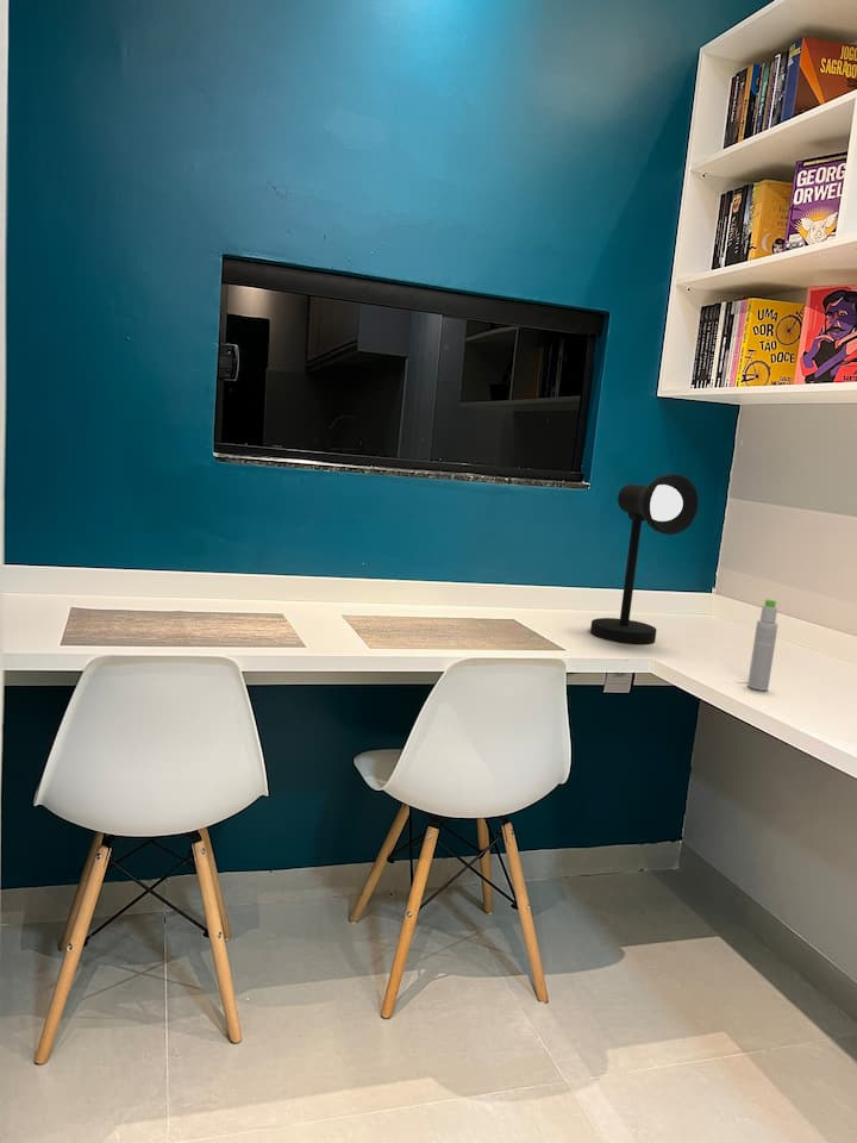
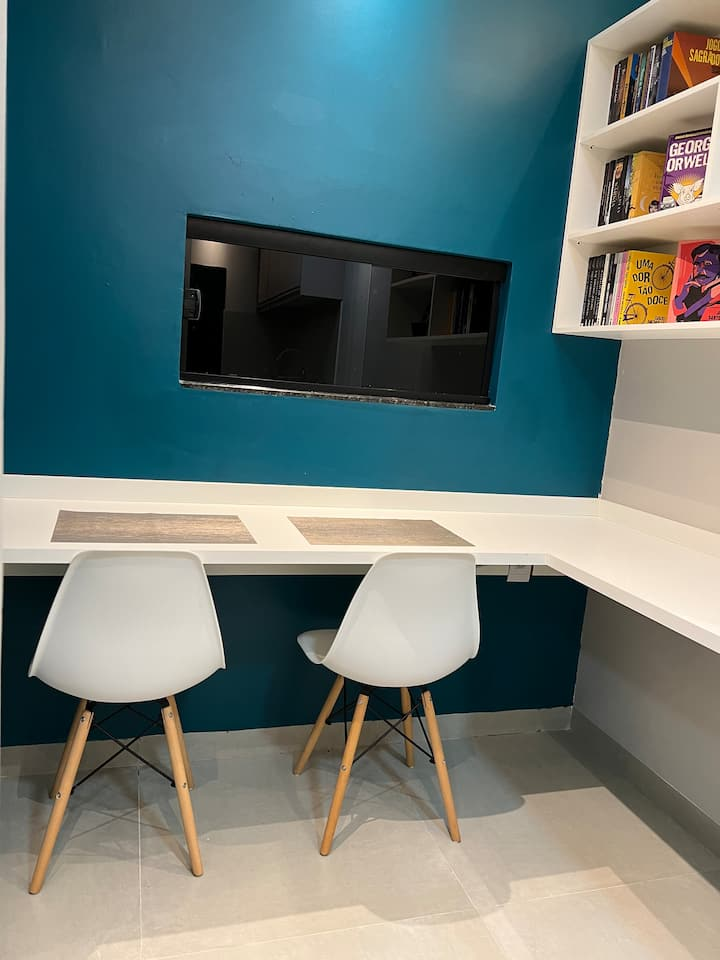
- desk lamp (637, 555)
- bottle (764, 644)
